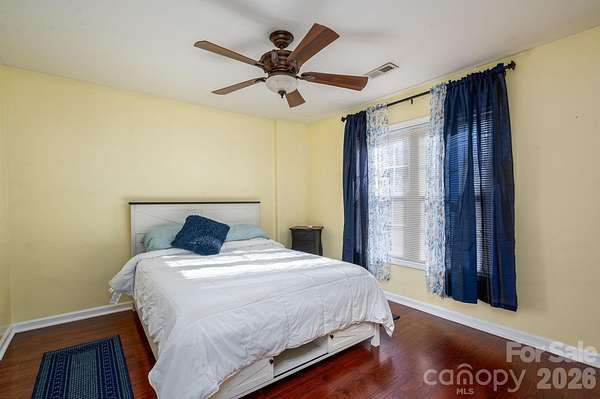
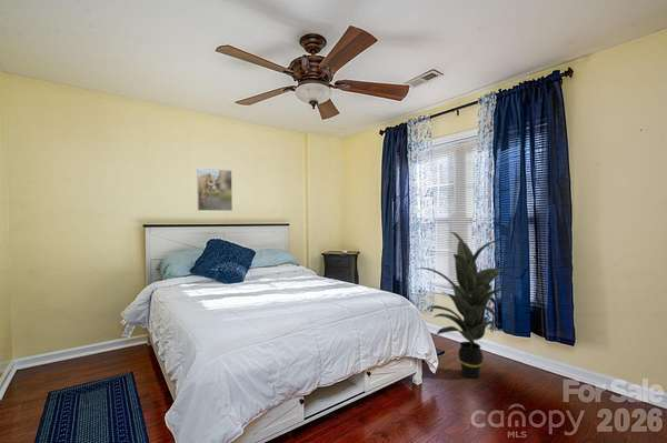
+ indoor plant (466, 301)
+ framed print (215, 190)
